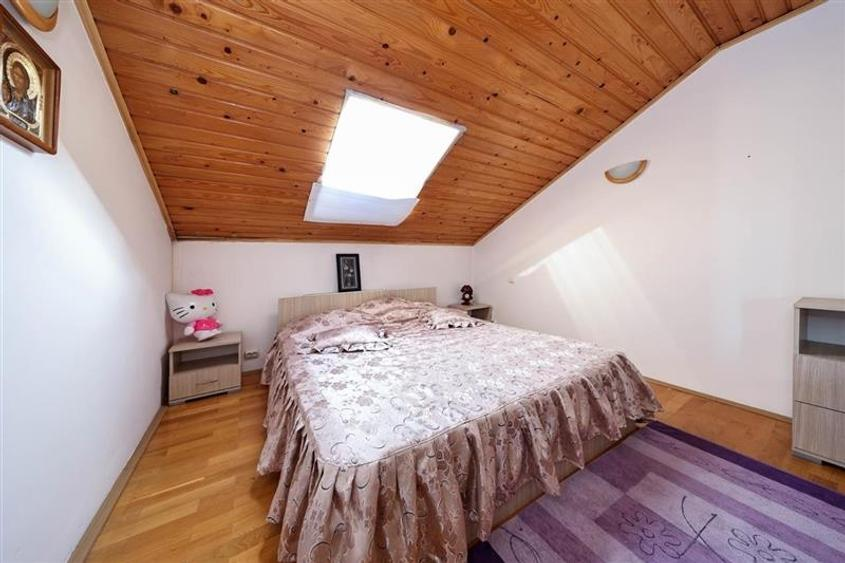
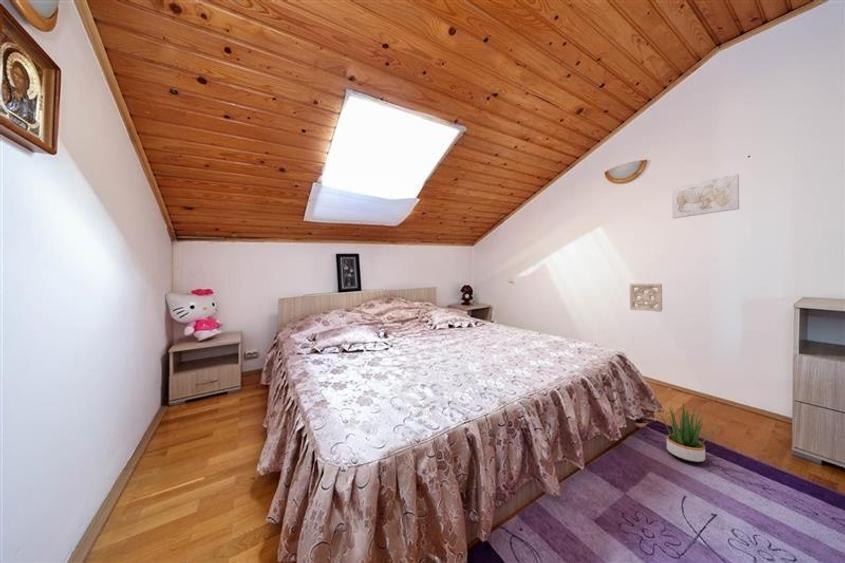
+ potted plant (685, 431)
+ wall ornament (645, 296)
+ wall art (703, 197)
